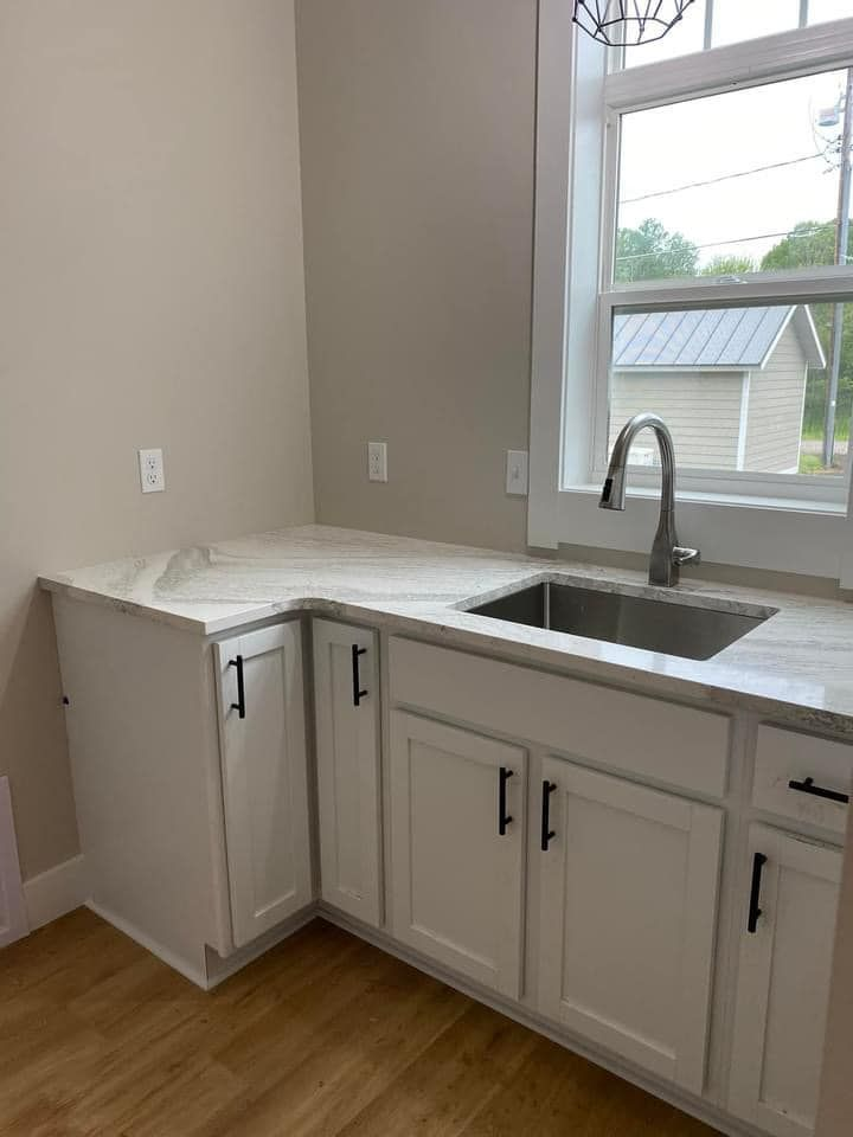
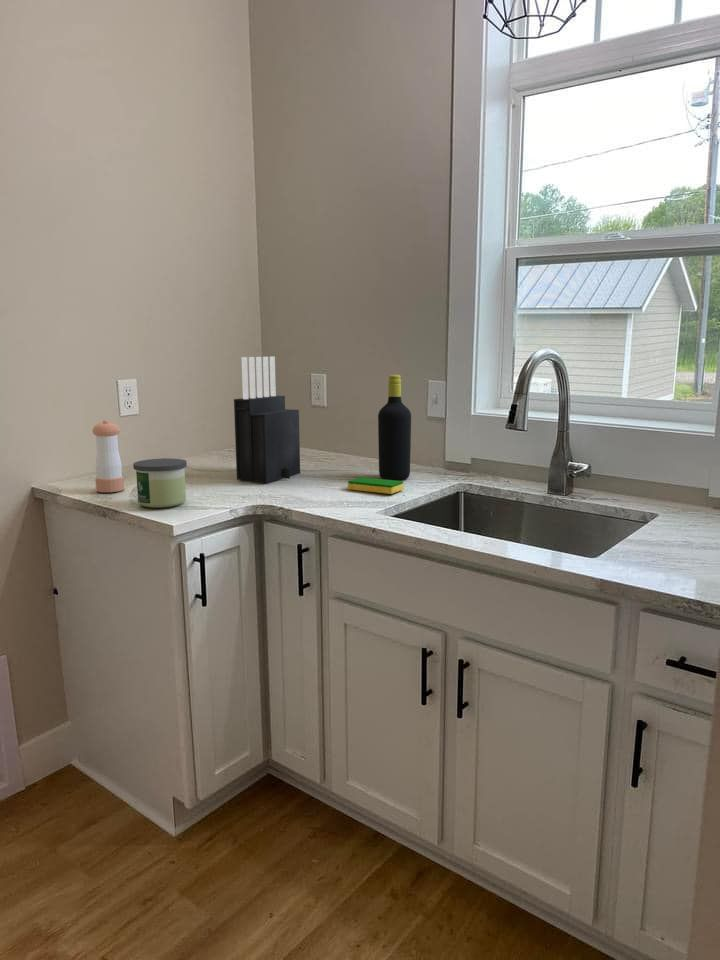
+ bottle (394, 426)
+ pepper shaker (108, 455)
+ candle (161, 483)
+ dish sponge (375, 485)
+ knife block (270, 417)
